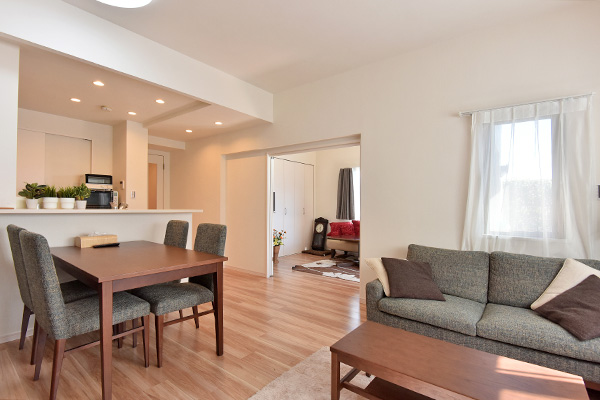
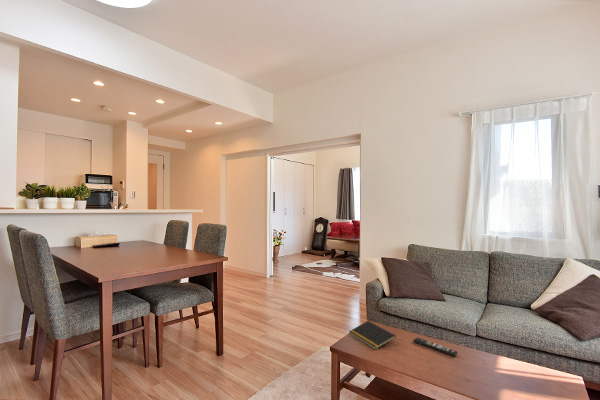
+ remote control (434, 346)
+ notepad (371, 334)
